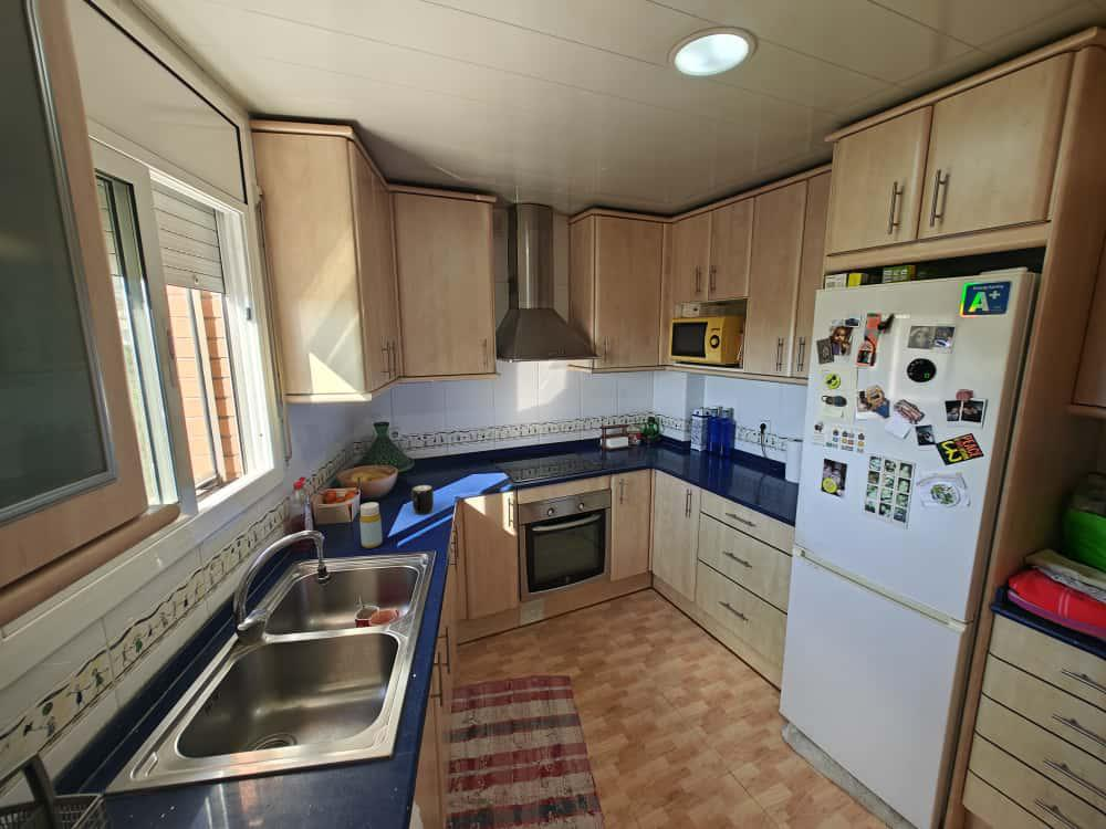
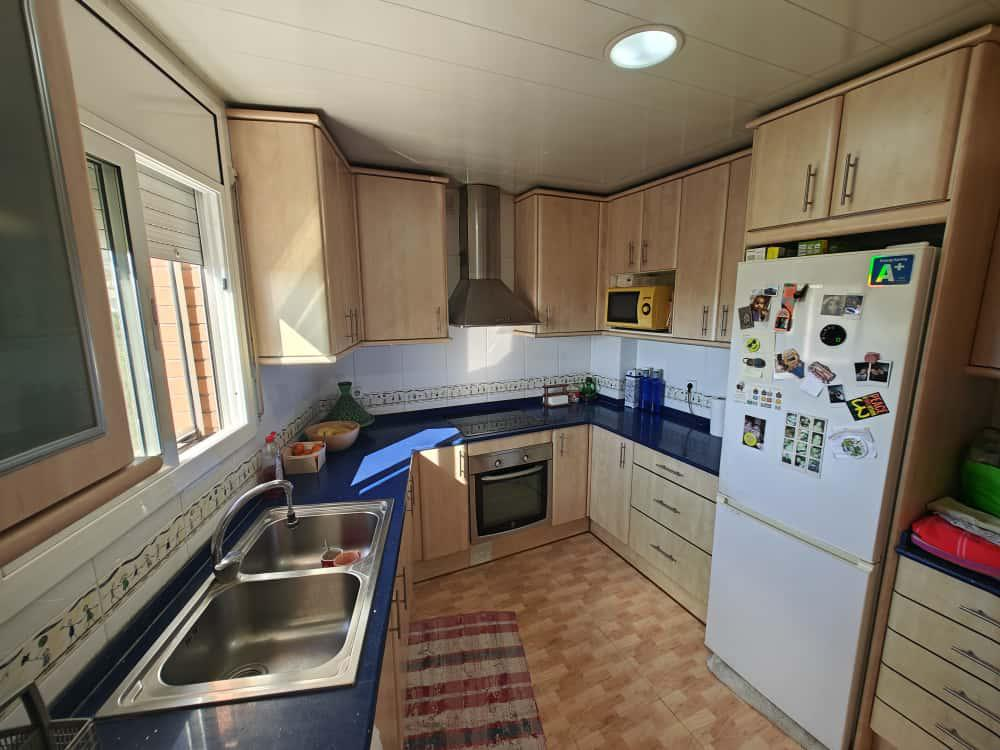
- bottle (371, 524)
- mug (420, 501)
